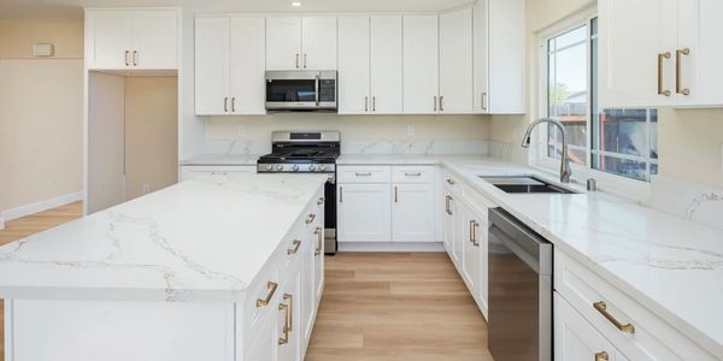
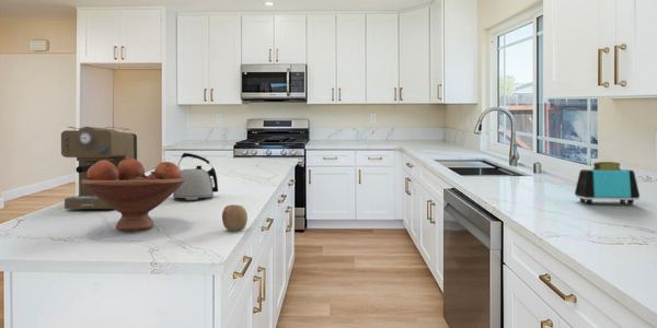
+ coffee maker (104, 160)
+ apple (234, 216)
+ fruit bowl (135, 194)
+ toaster (606, 183)
+ kettle (192, 175)
